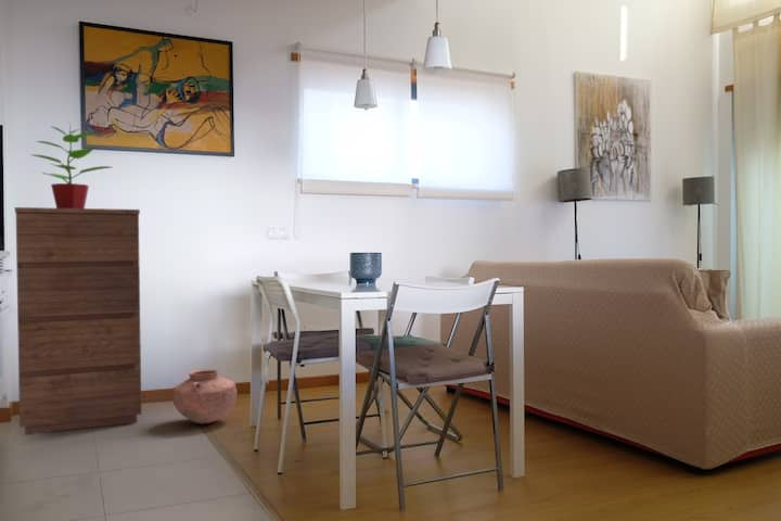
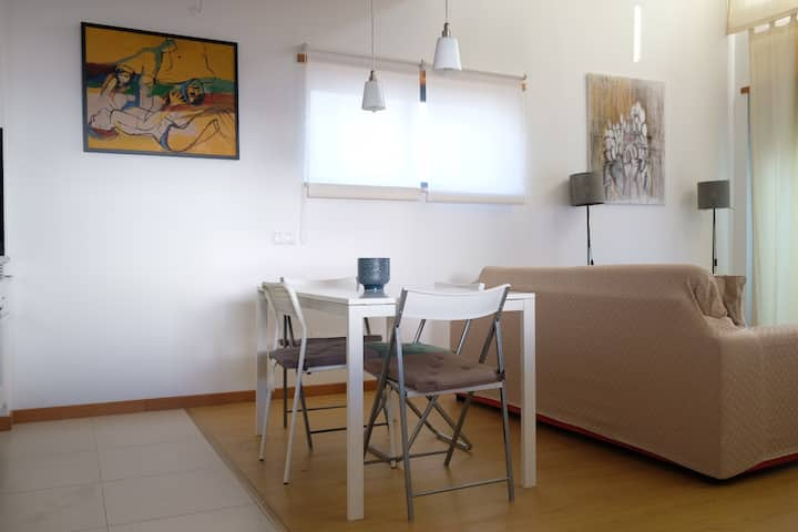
- vase (205, 396)
- potted plant (72, 166)
- dresser (79, 315)
